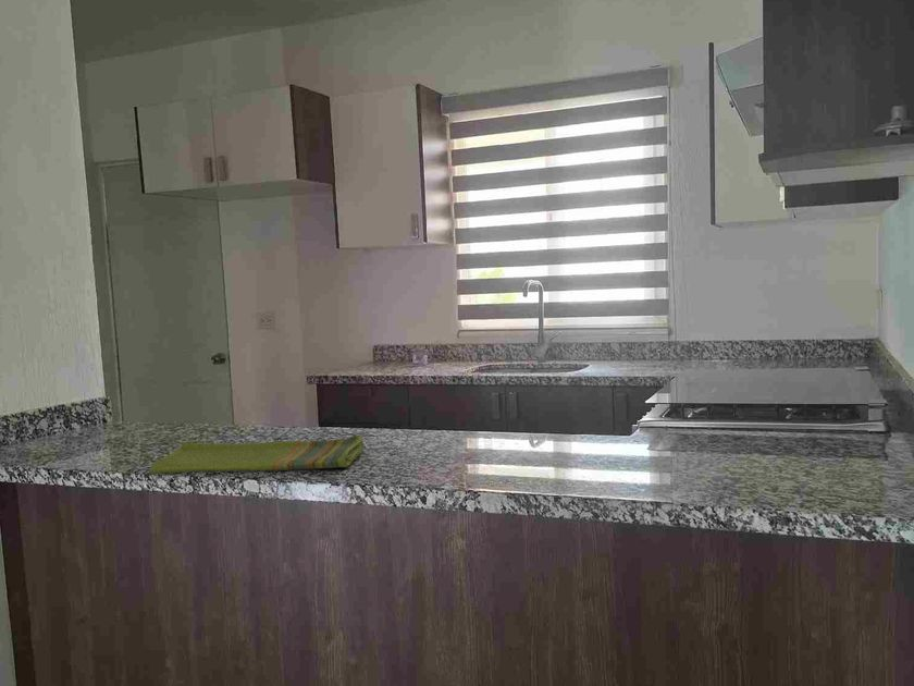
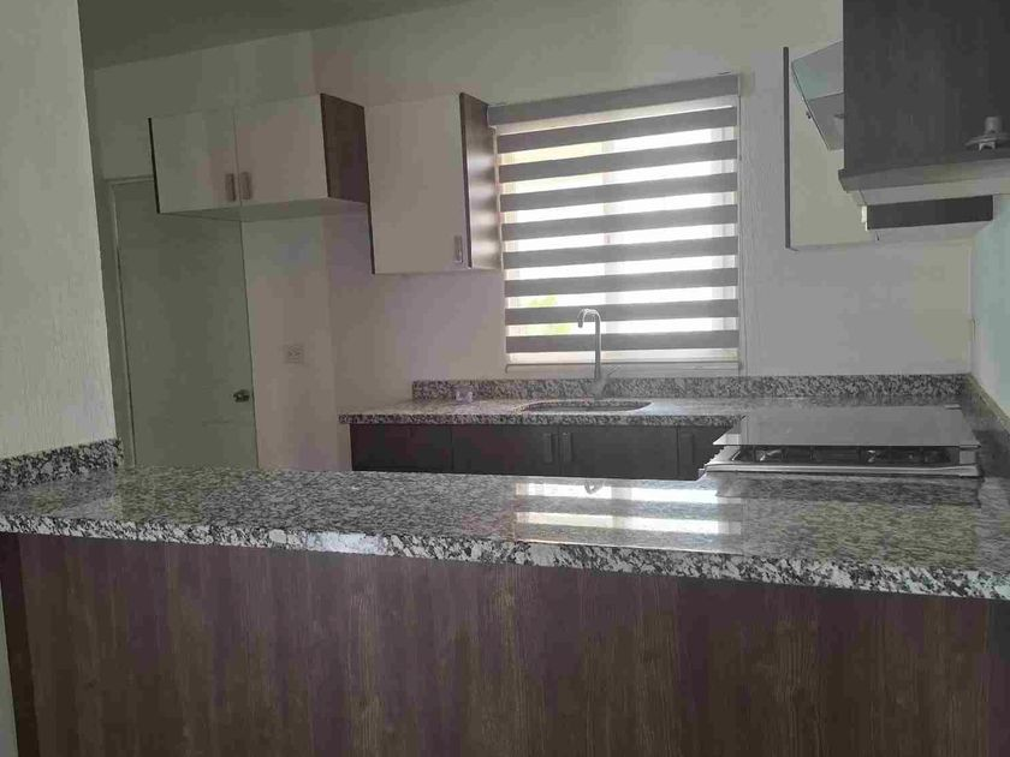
- dish towel (260, 453)
